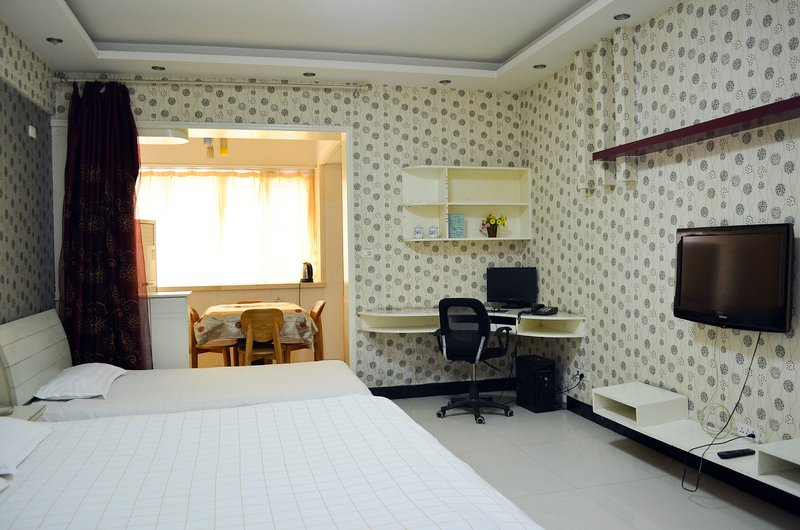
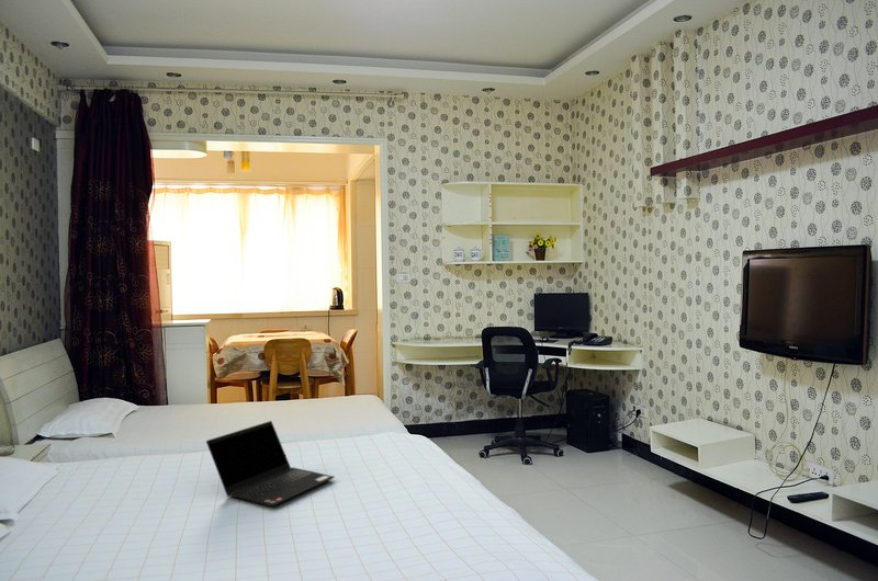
+ laptop computer (271, 460)
